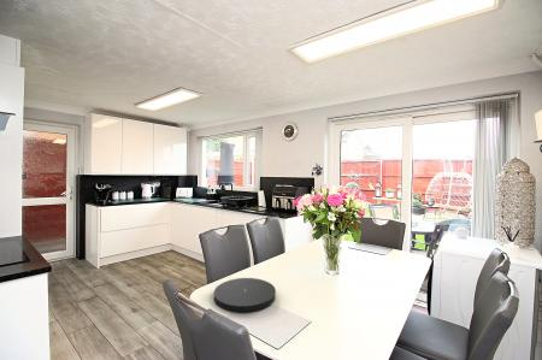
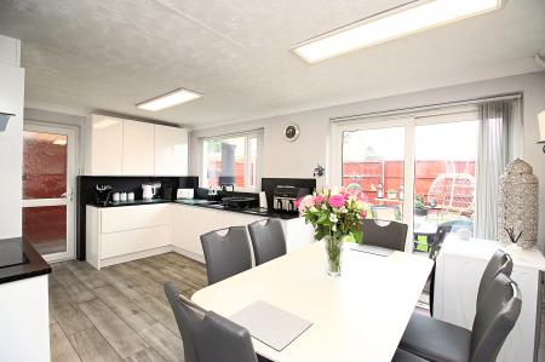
- plate (245, 293)
